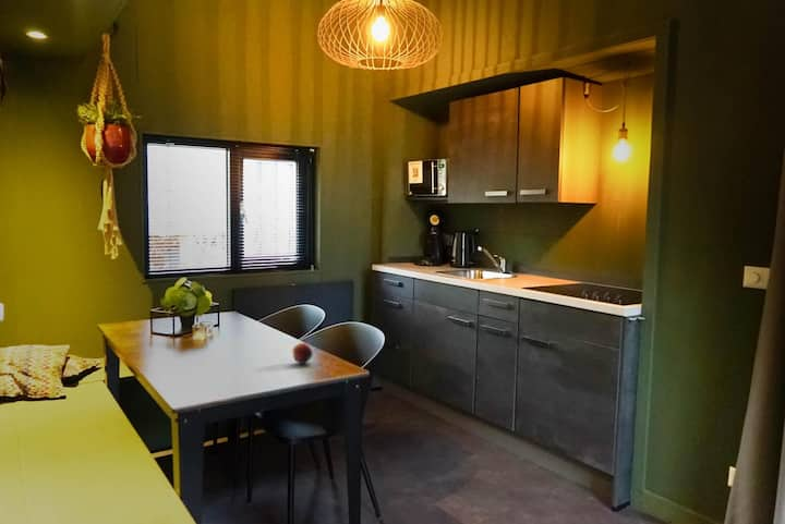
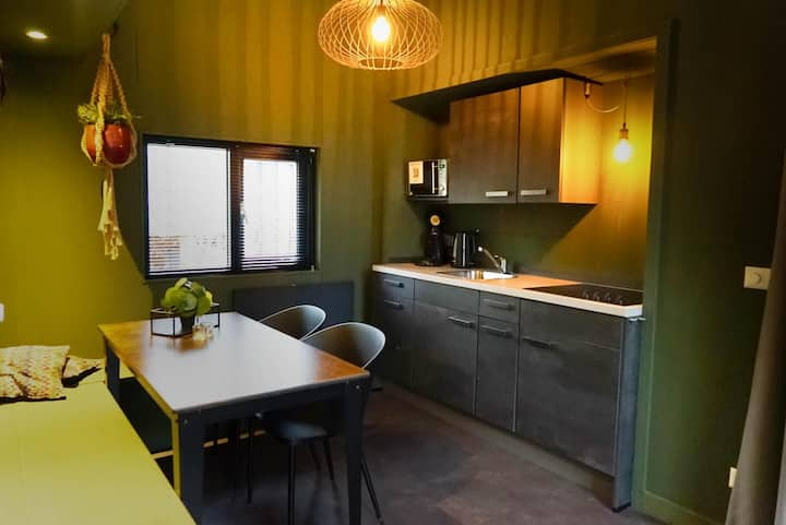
- fruit (302, 353)
